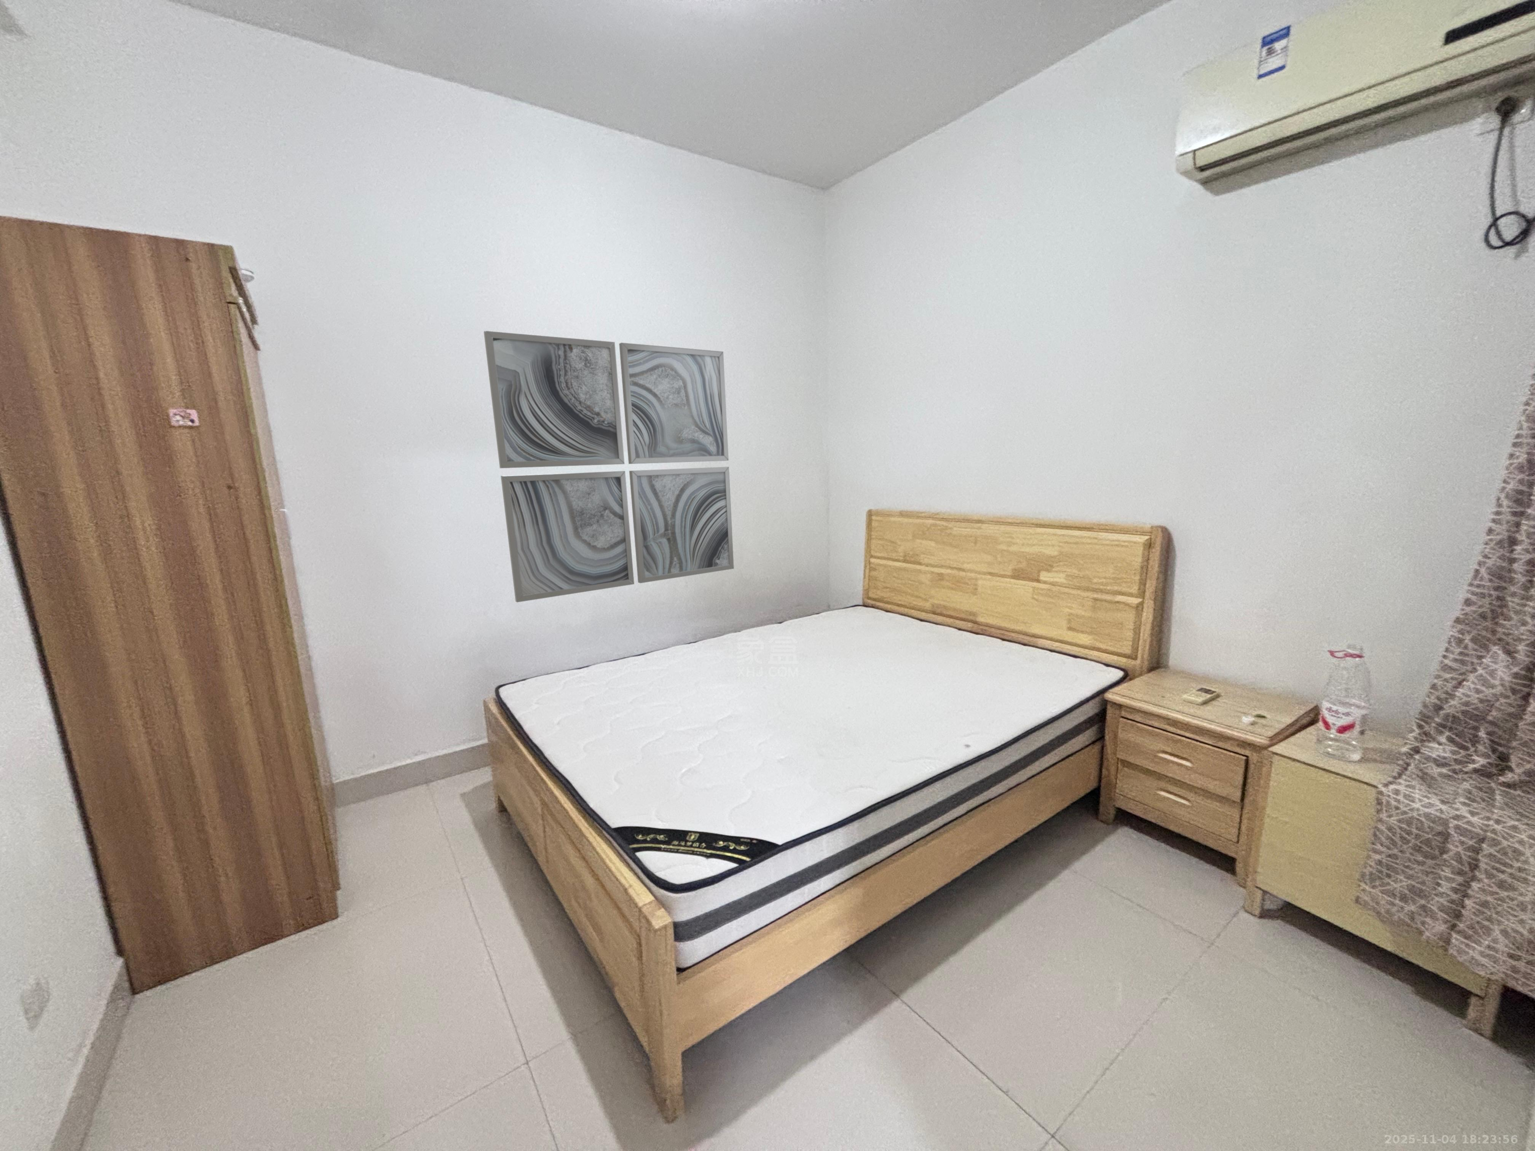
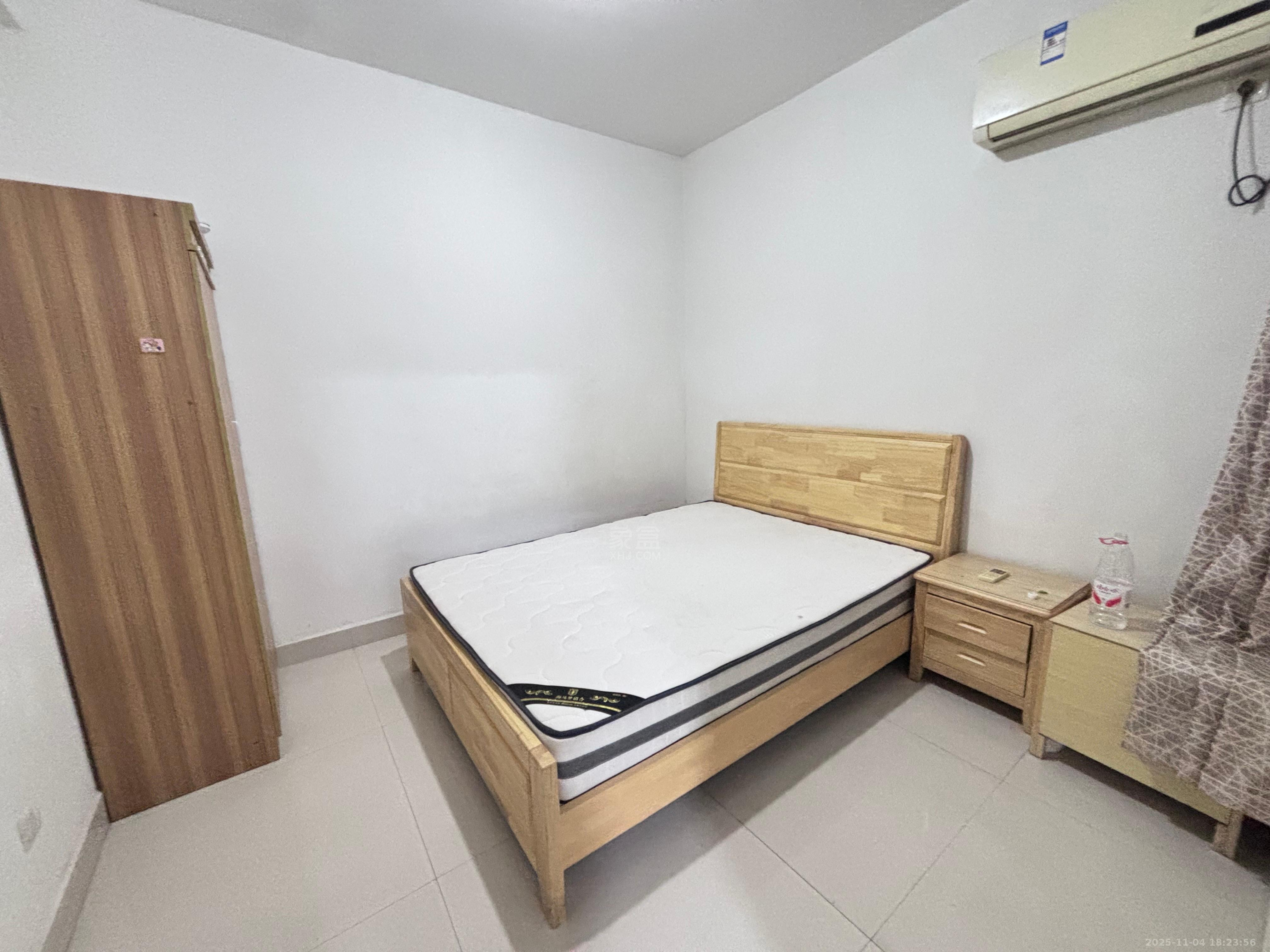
- wall art (625, 470)
